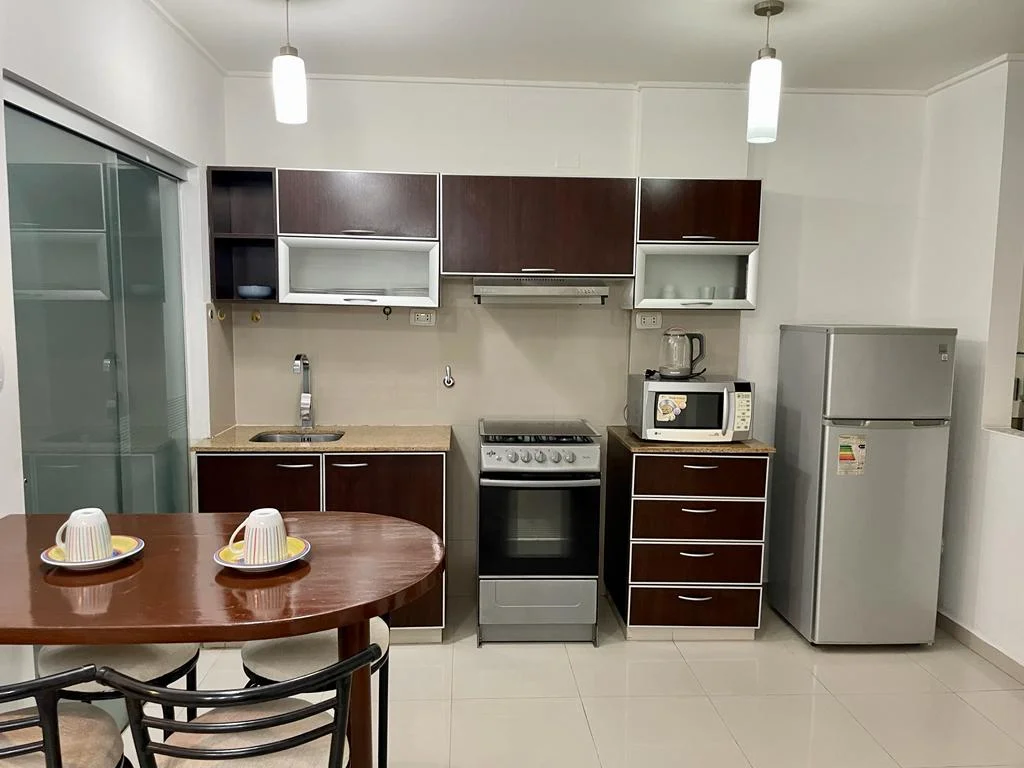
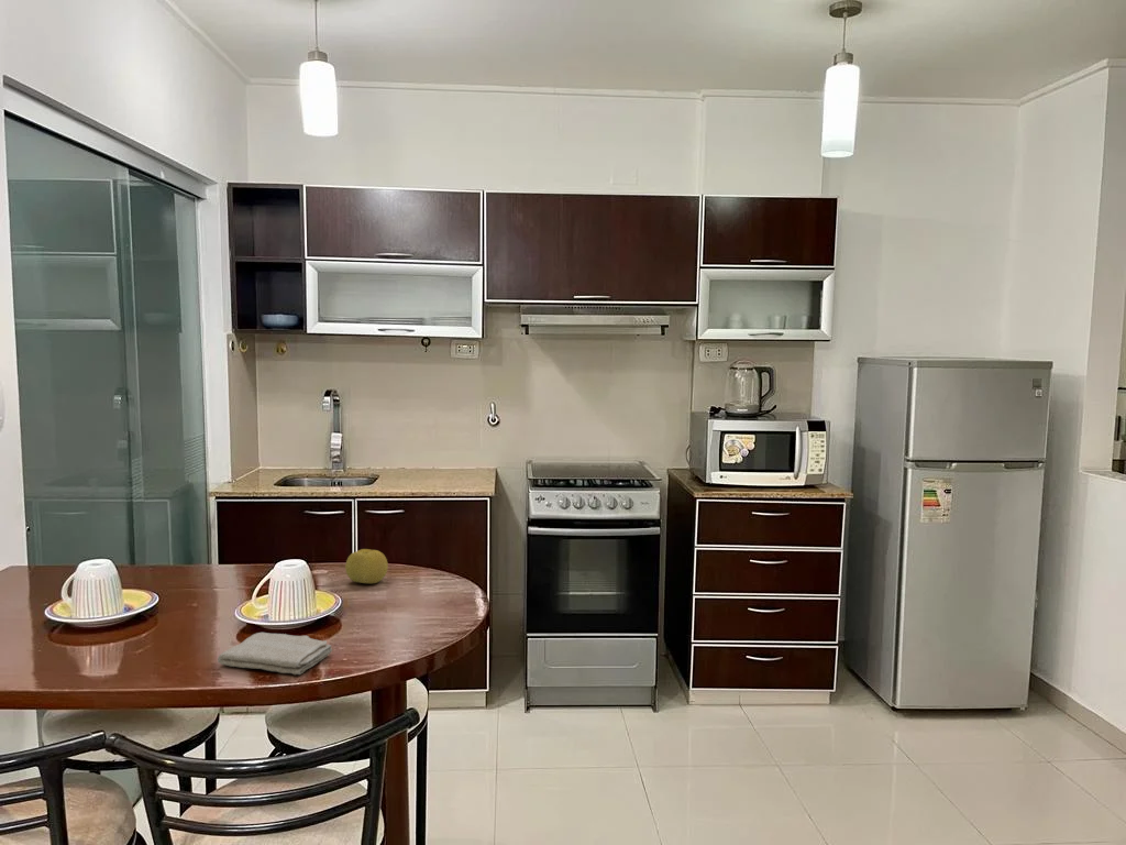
+ fruit (366, 566)
+ washcloth (276, 651)
